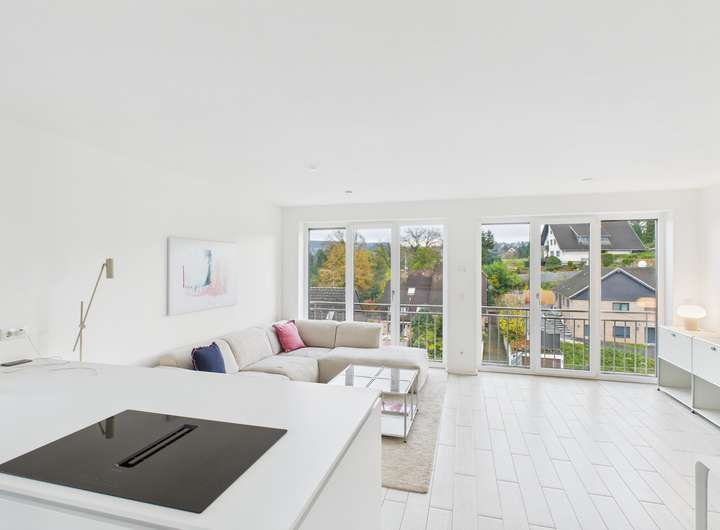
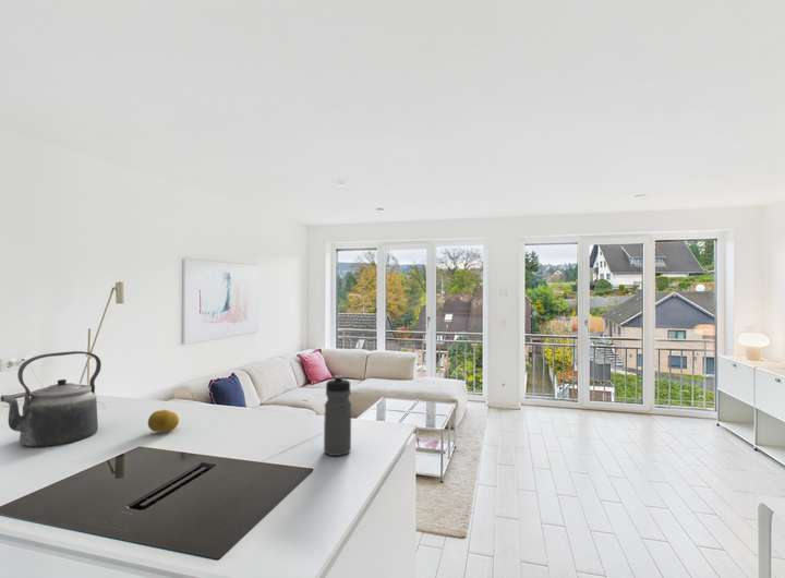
+ water bottle (337, 413)
+ fruit (162, 420)
+ kettle (53, 396)
